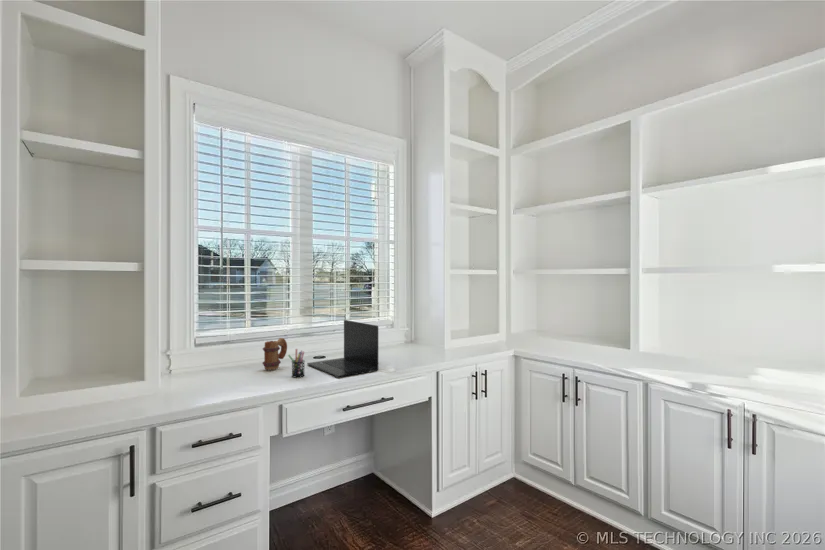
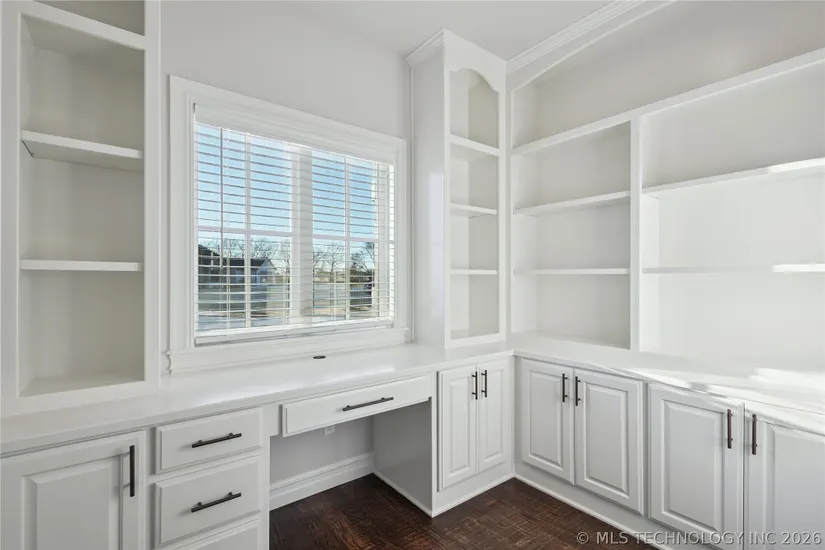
- laptop (344, 346)
- mug (275, 353)
- pen holder (296, 362)
